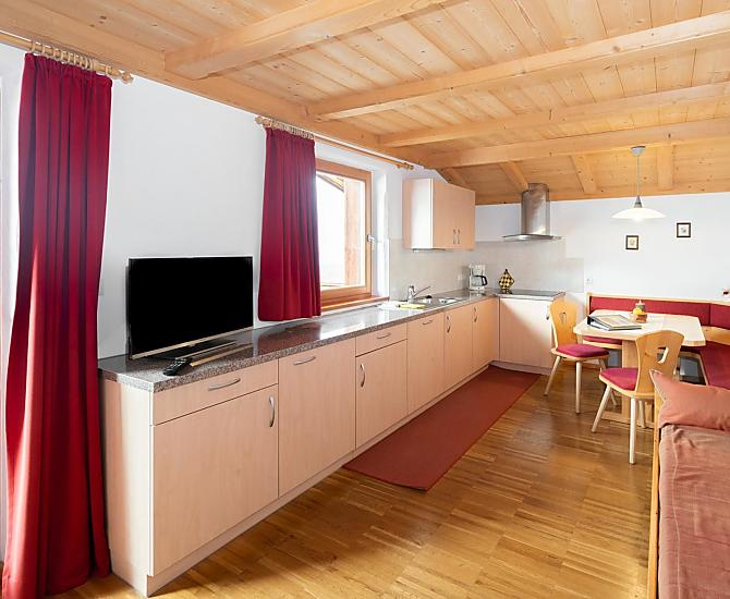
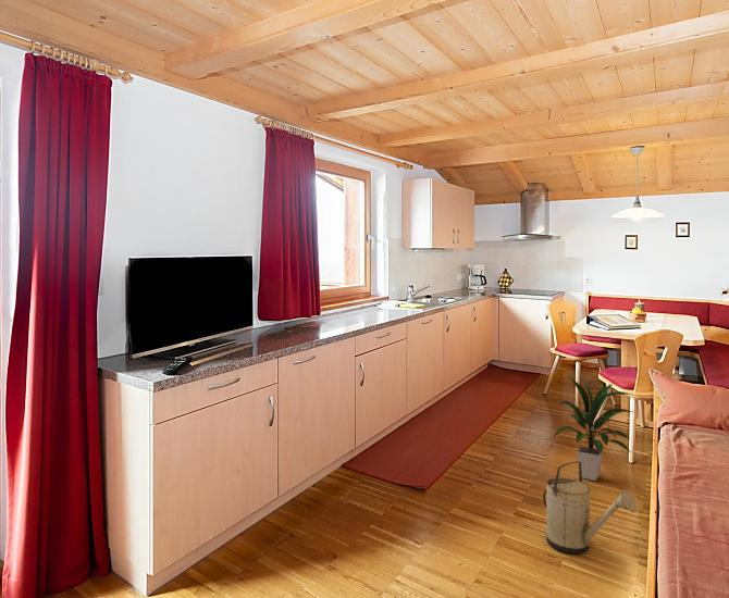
+ indoor plant (593, 426)
+ watering can (584, 510)
